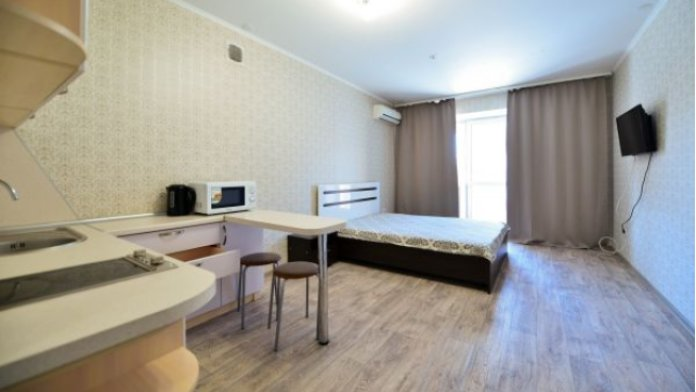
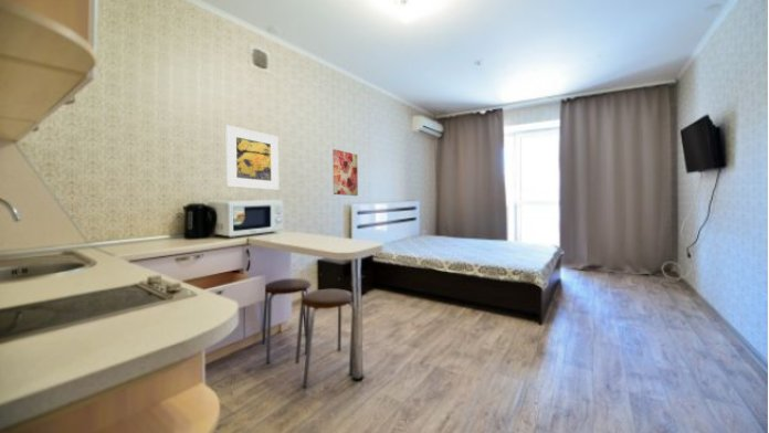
+ wall art (345, 173)
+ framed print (254, 159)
